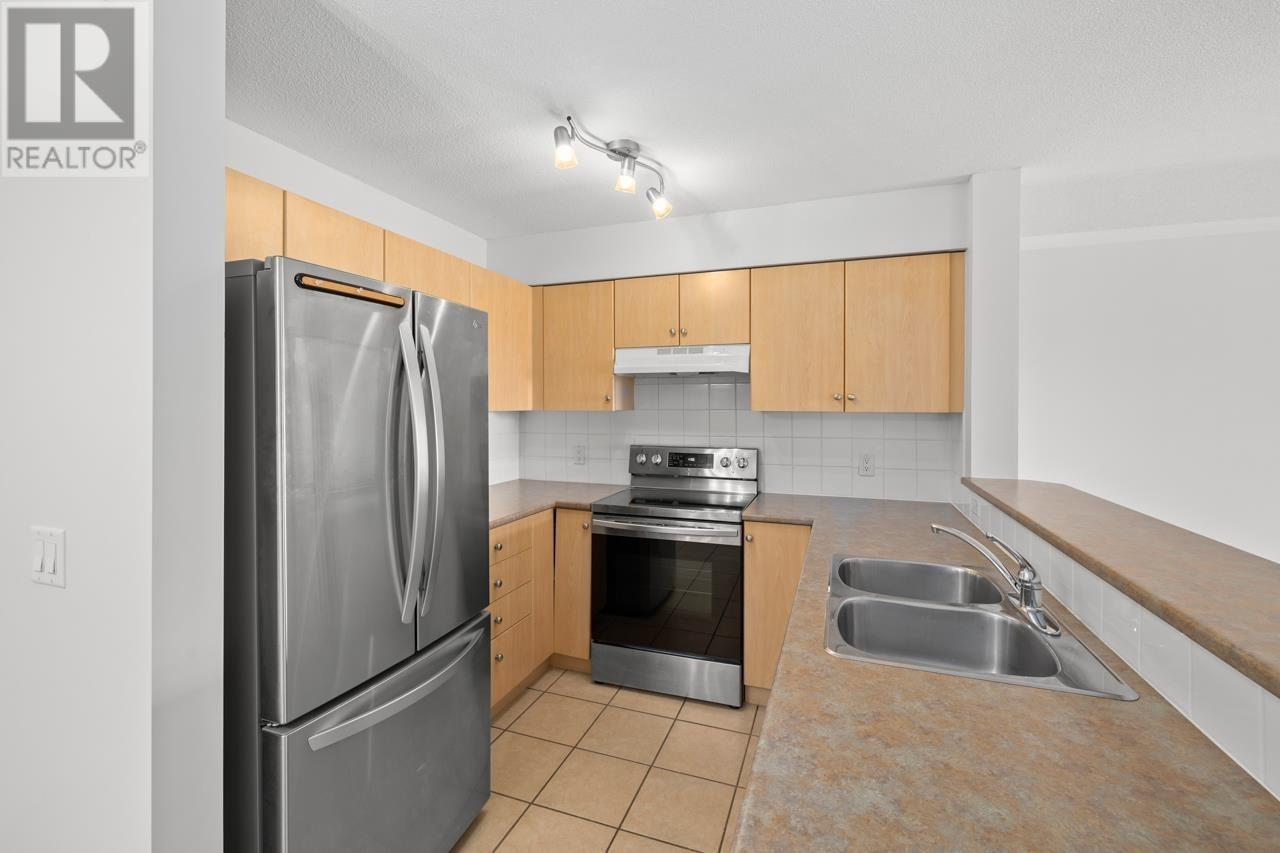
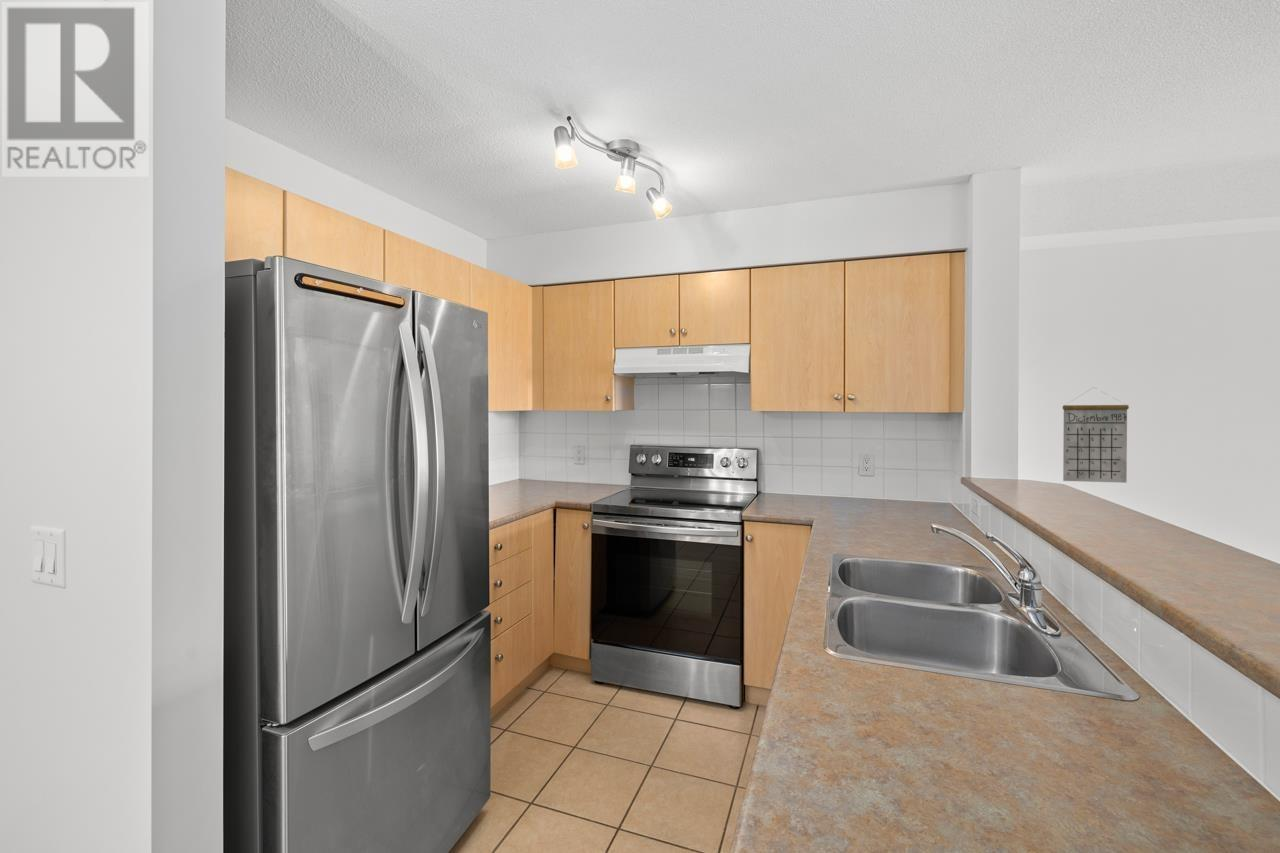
+ calendar (1094, 434)
